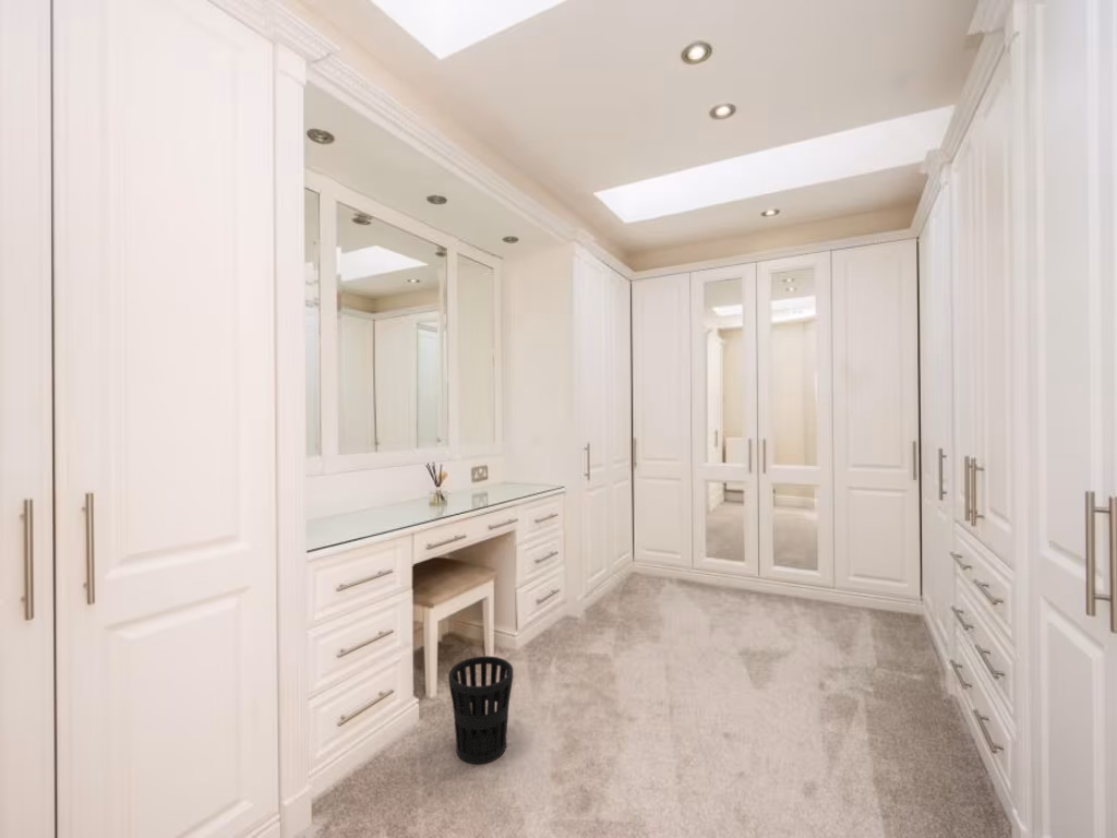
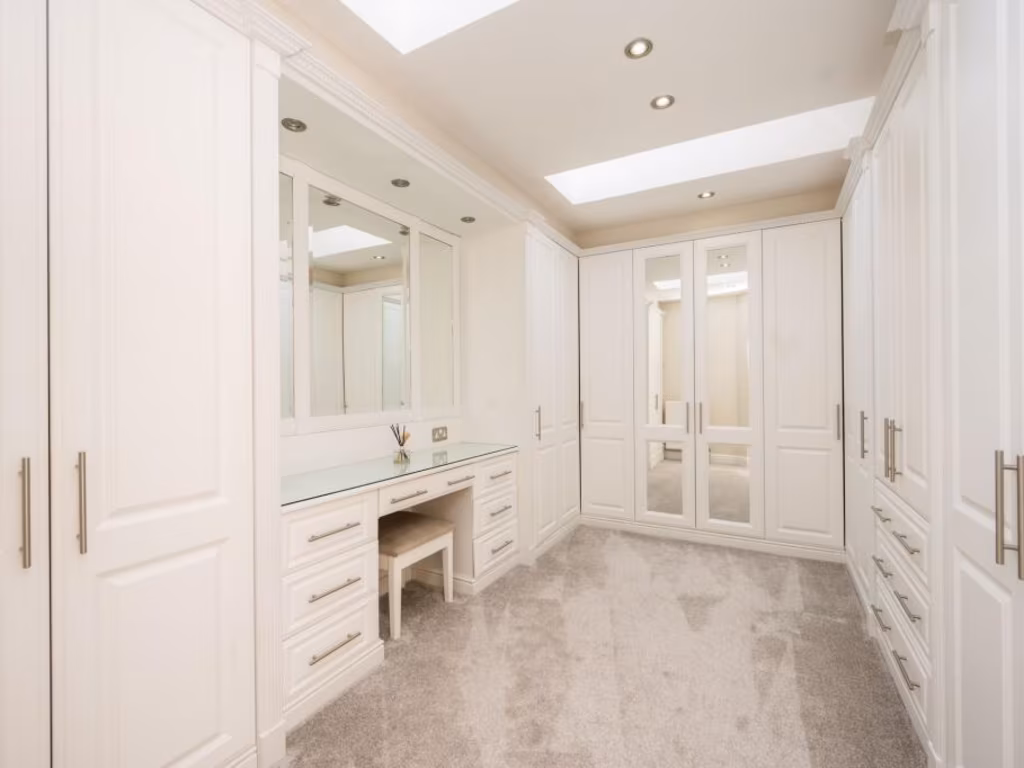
- wastebasket (481, 708)
